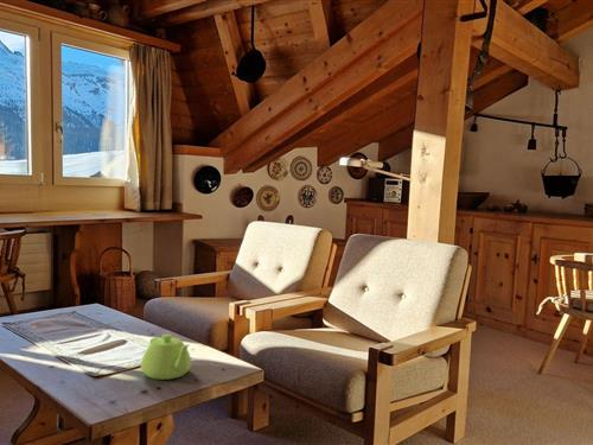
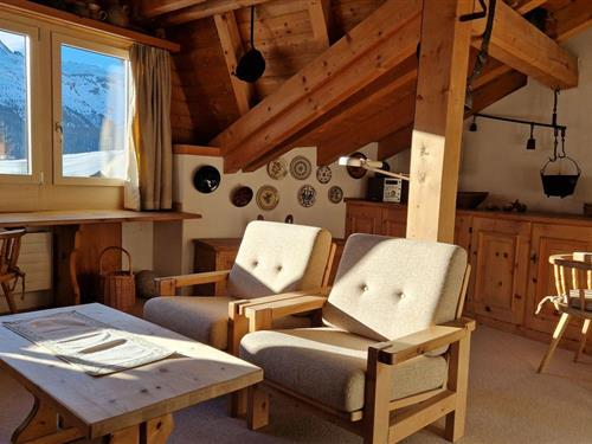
- teapot (167, 354)
